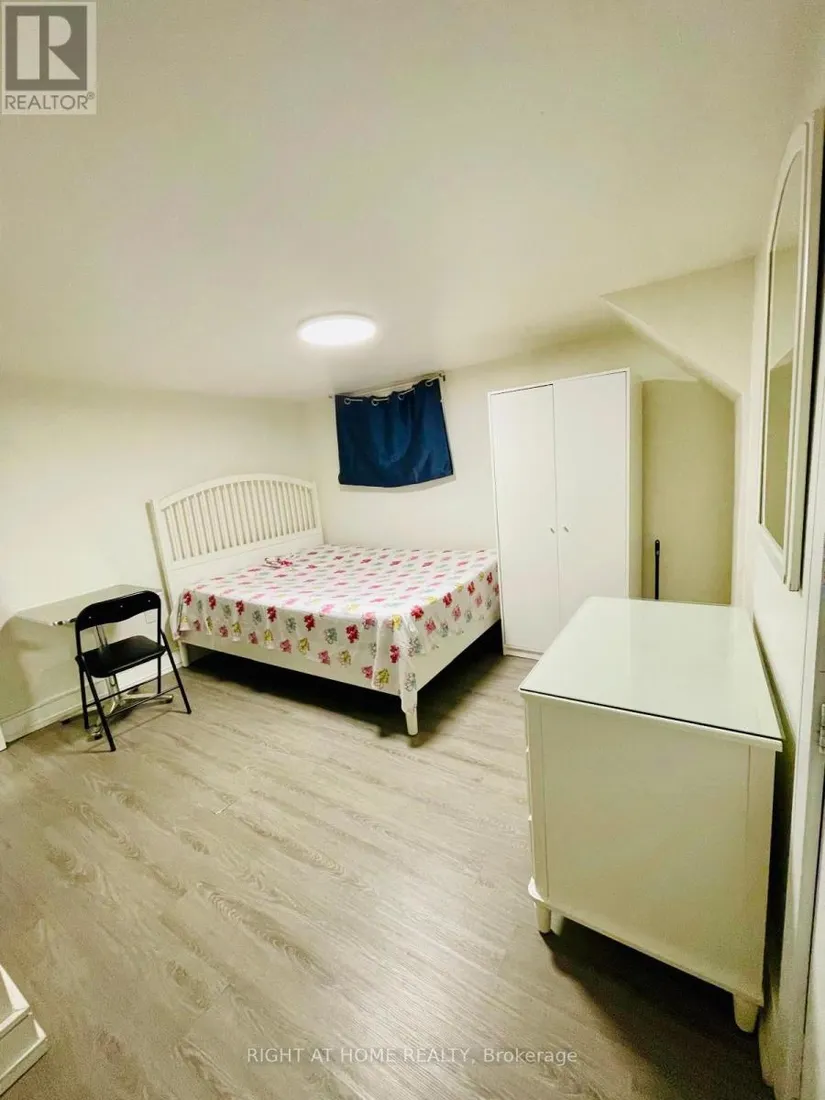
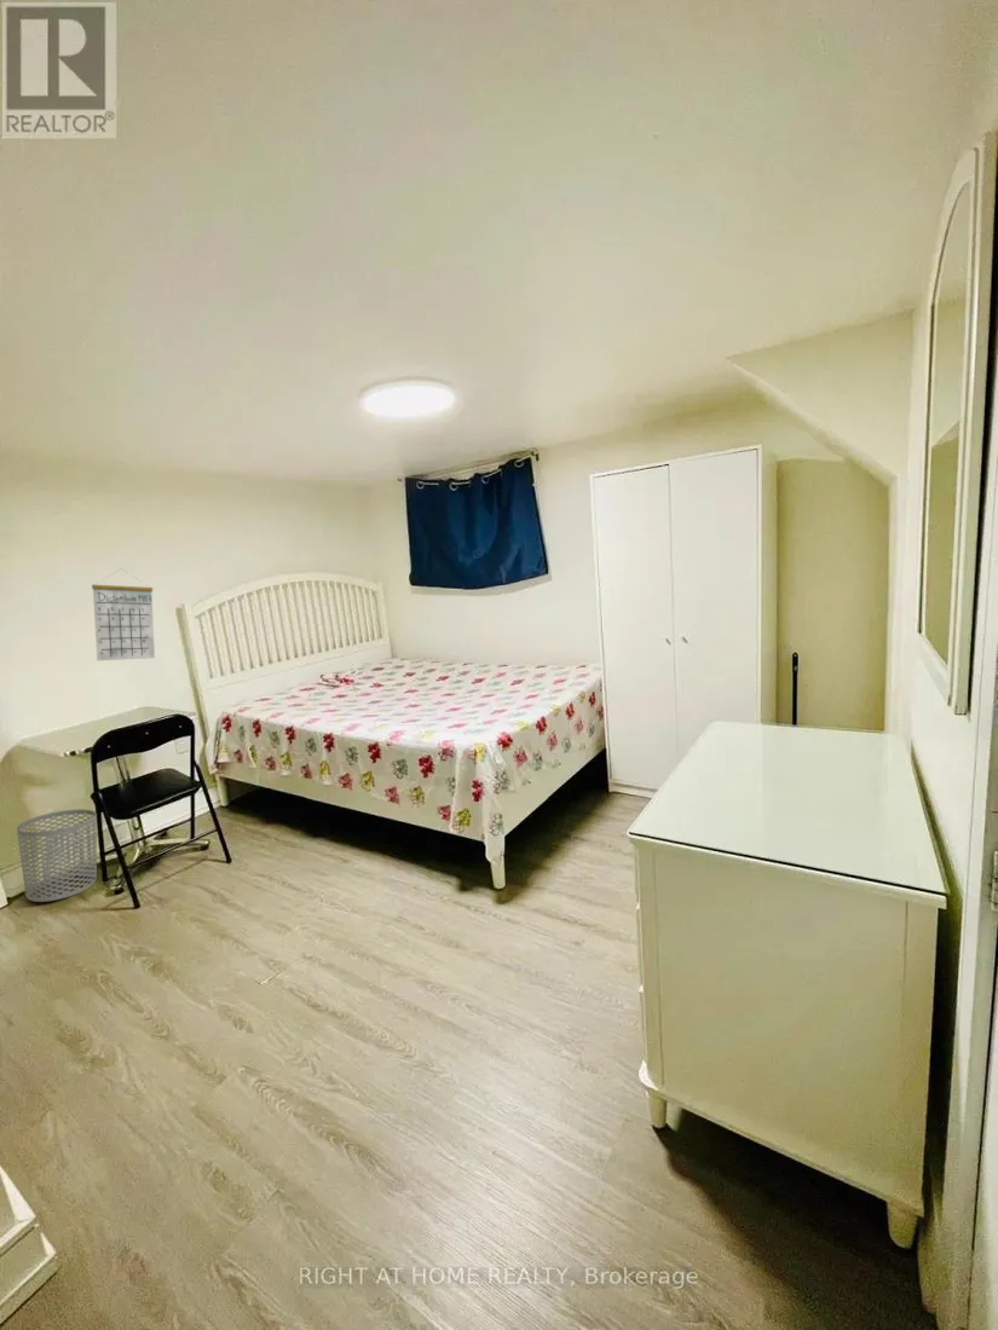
+ calendar (125, 614)
+ waste bin (59, 854)
